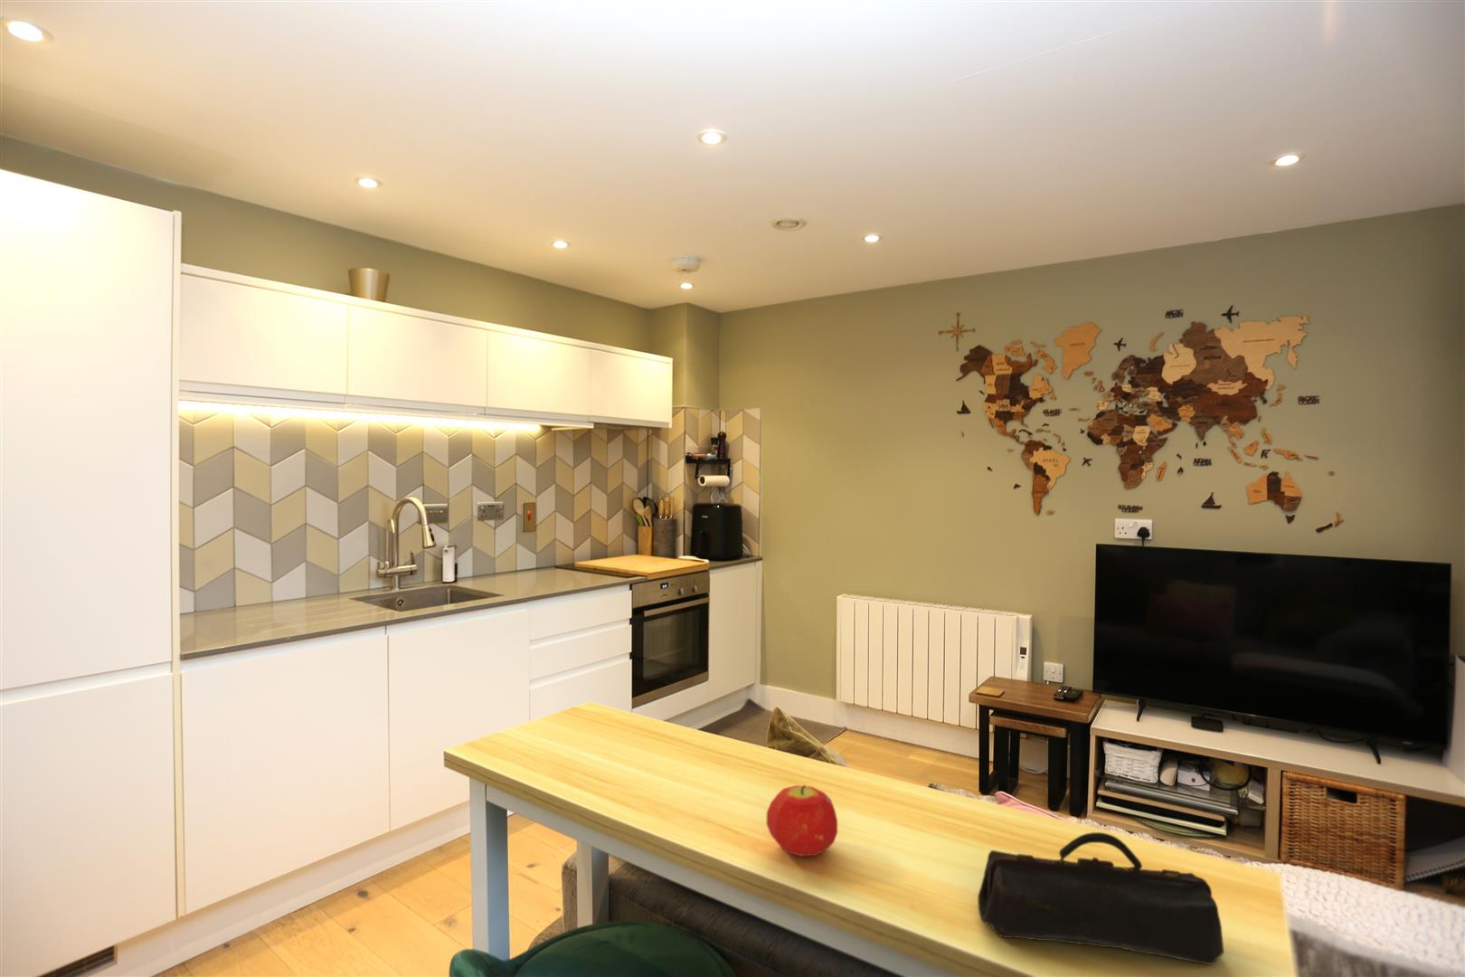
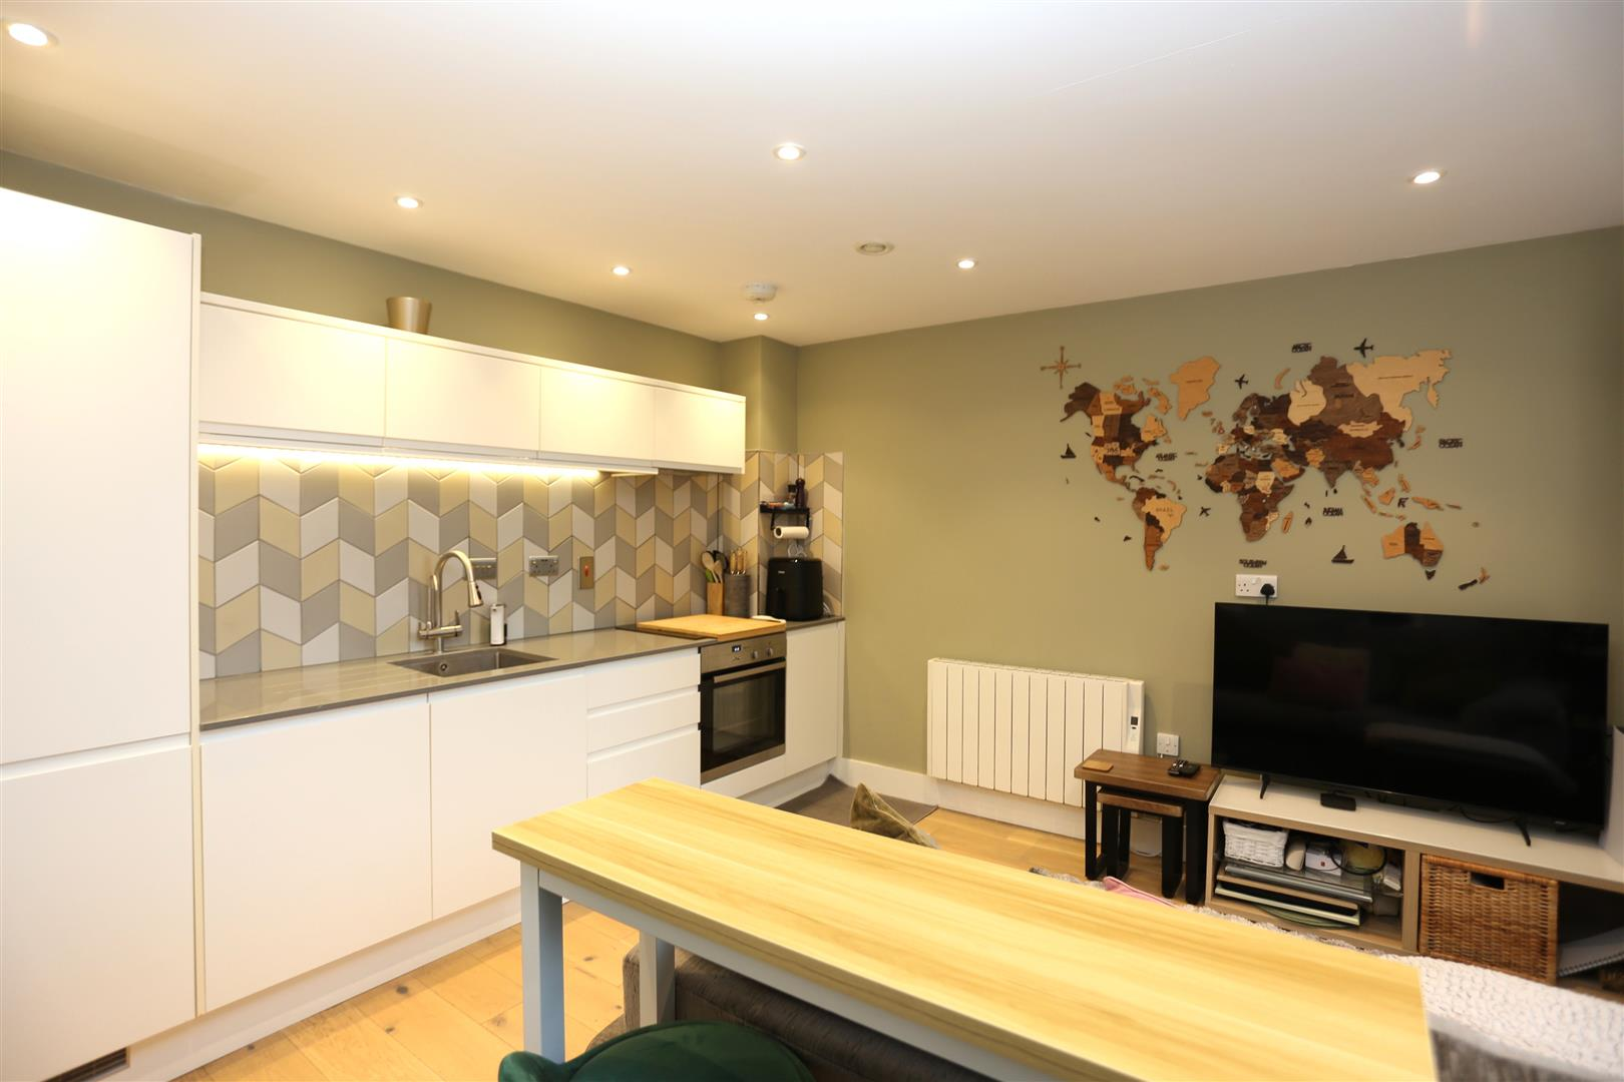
- fruit (802, 816)
- pencil case (1094, 884)
